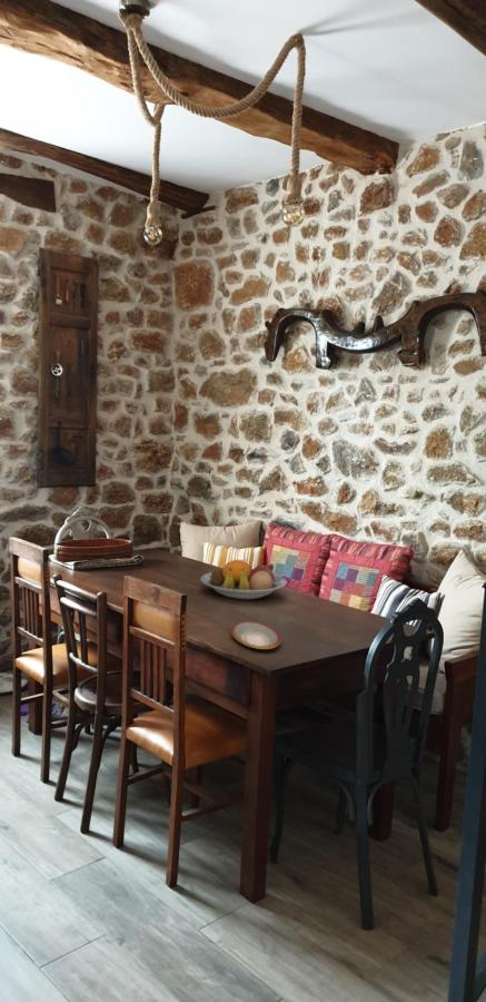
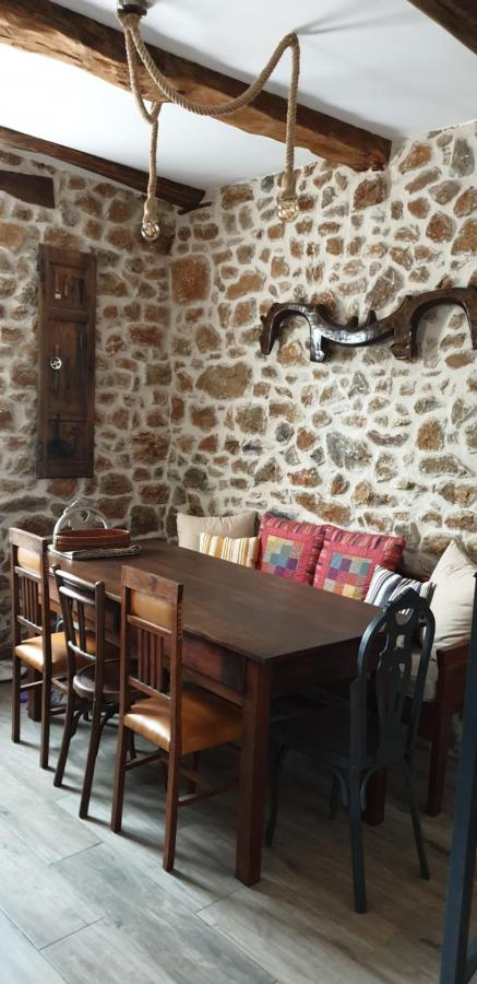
- fruit bowl (244, 576)
- plate (255, 637)
